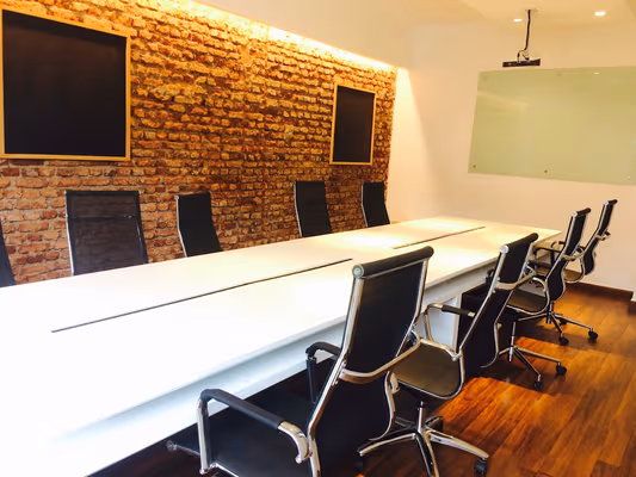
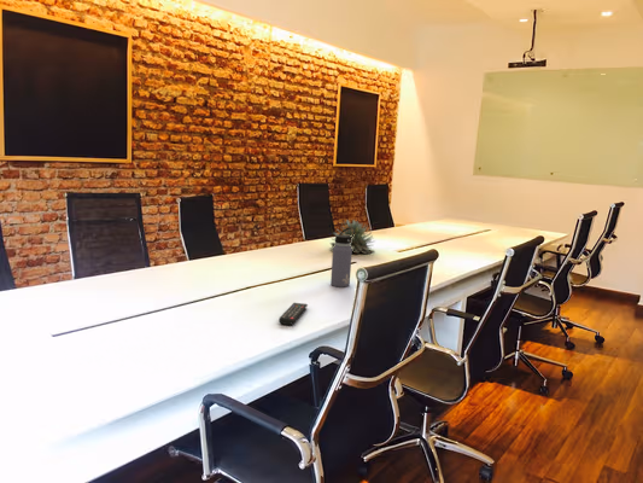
+ remote control (293, 313)
+ succulent plant (351, 234)
+ water bottle (343, 256)
